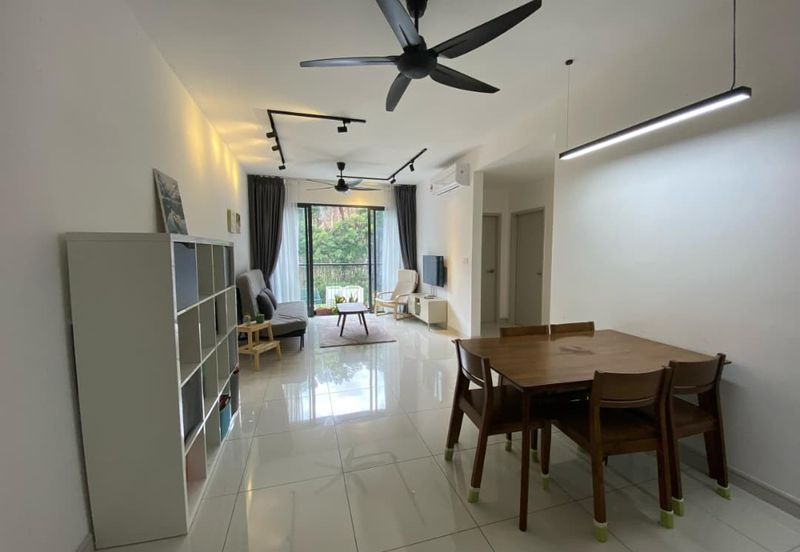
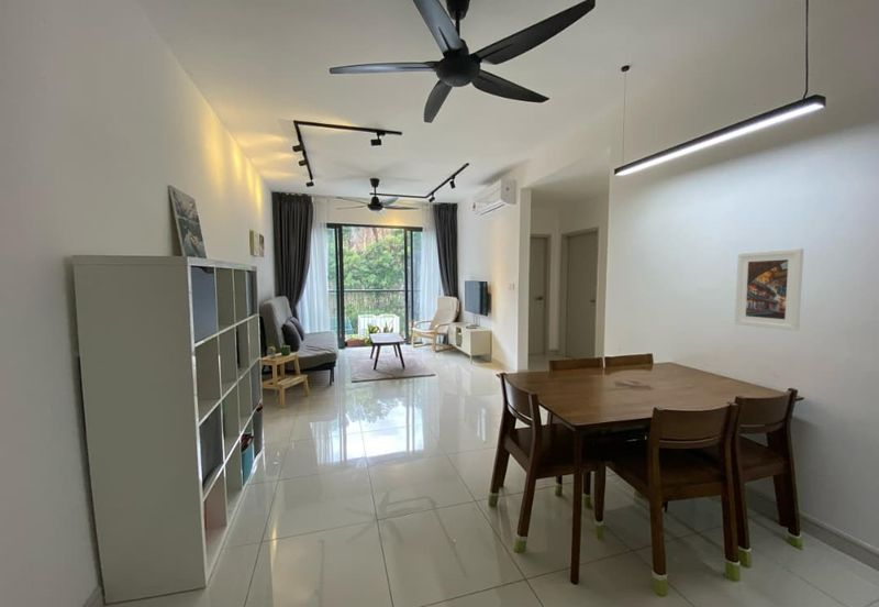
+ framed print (766, 289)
